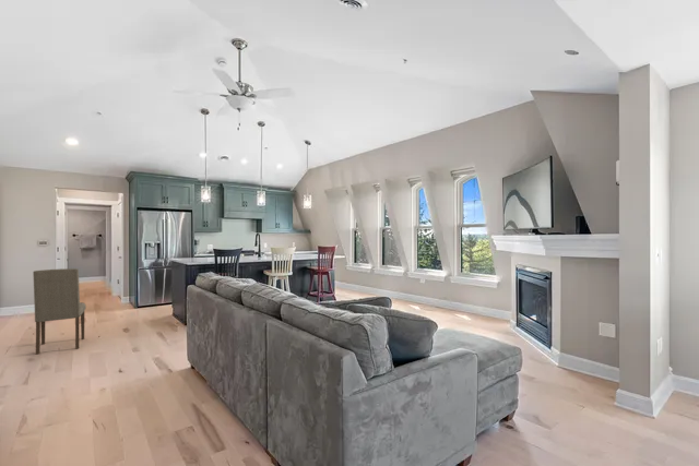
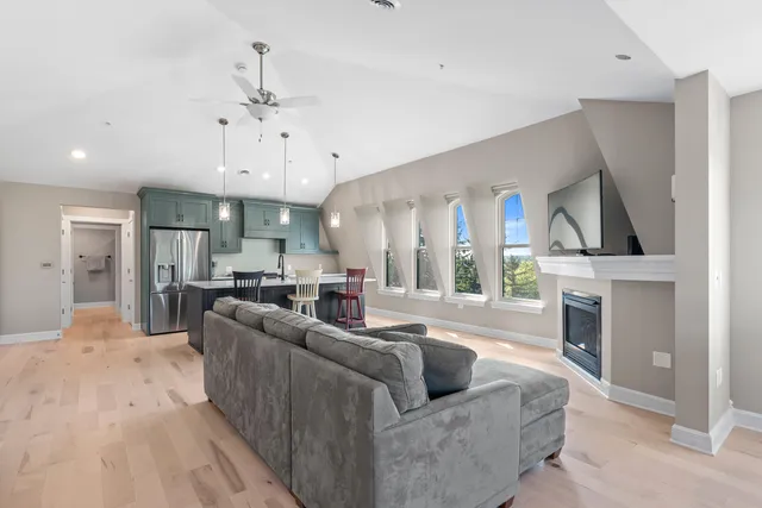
- dining chair (60, 307)
